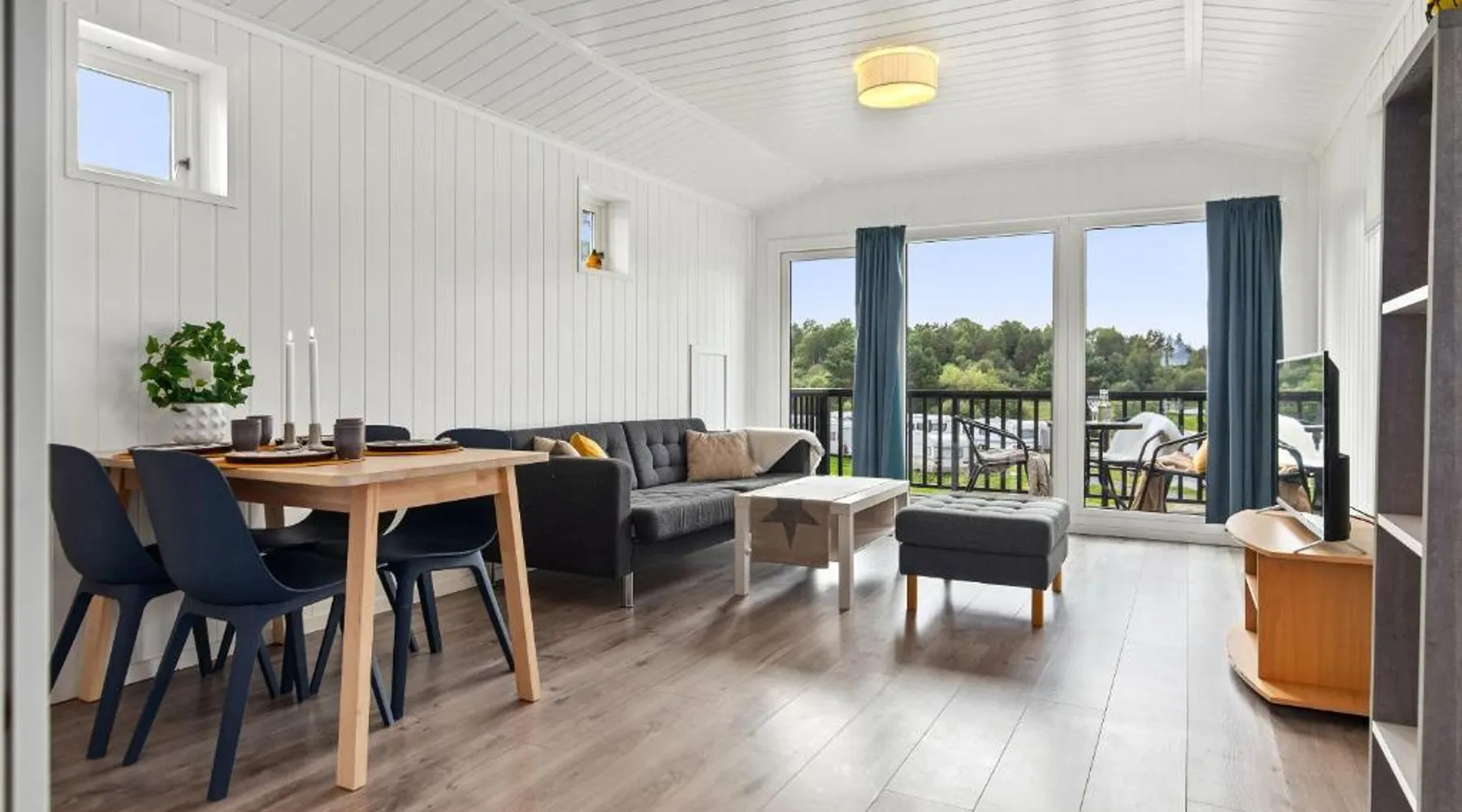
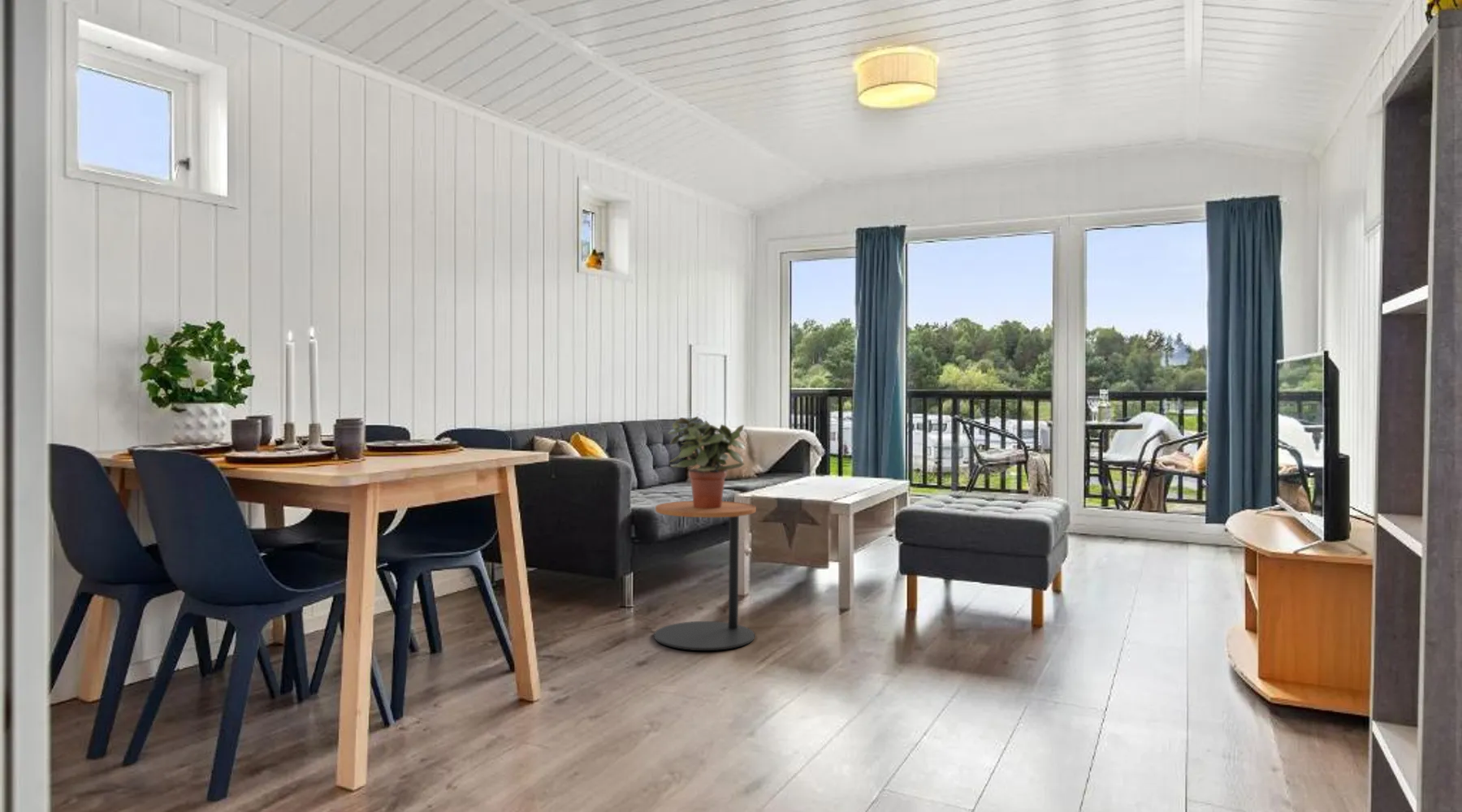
+ side table (729, 571)
+ potted plant (708, 460)
